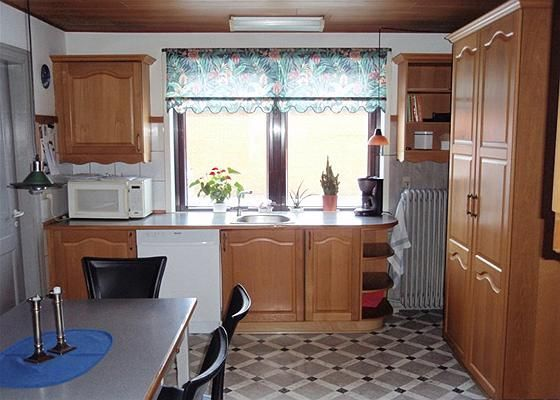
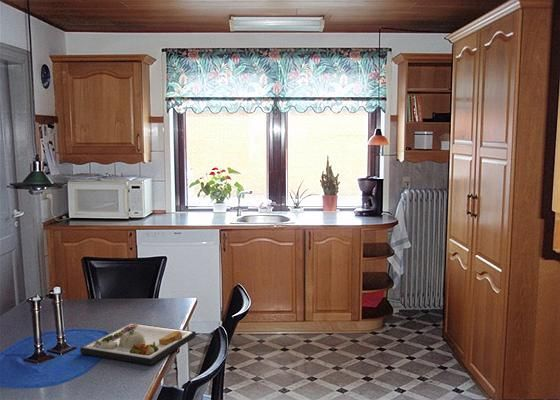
+ dinner plate (140, 335)
